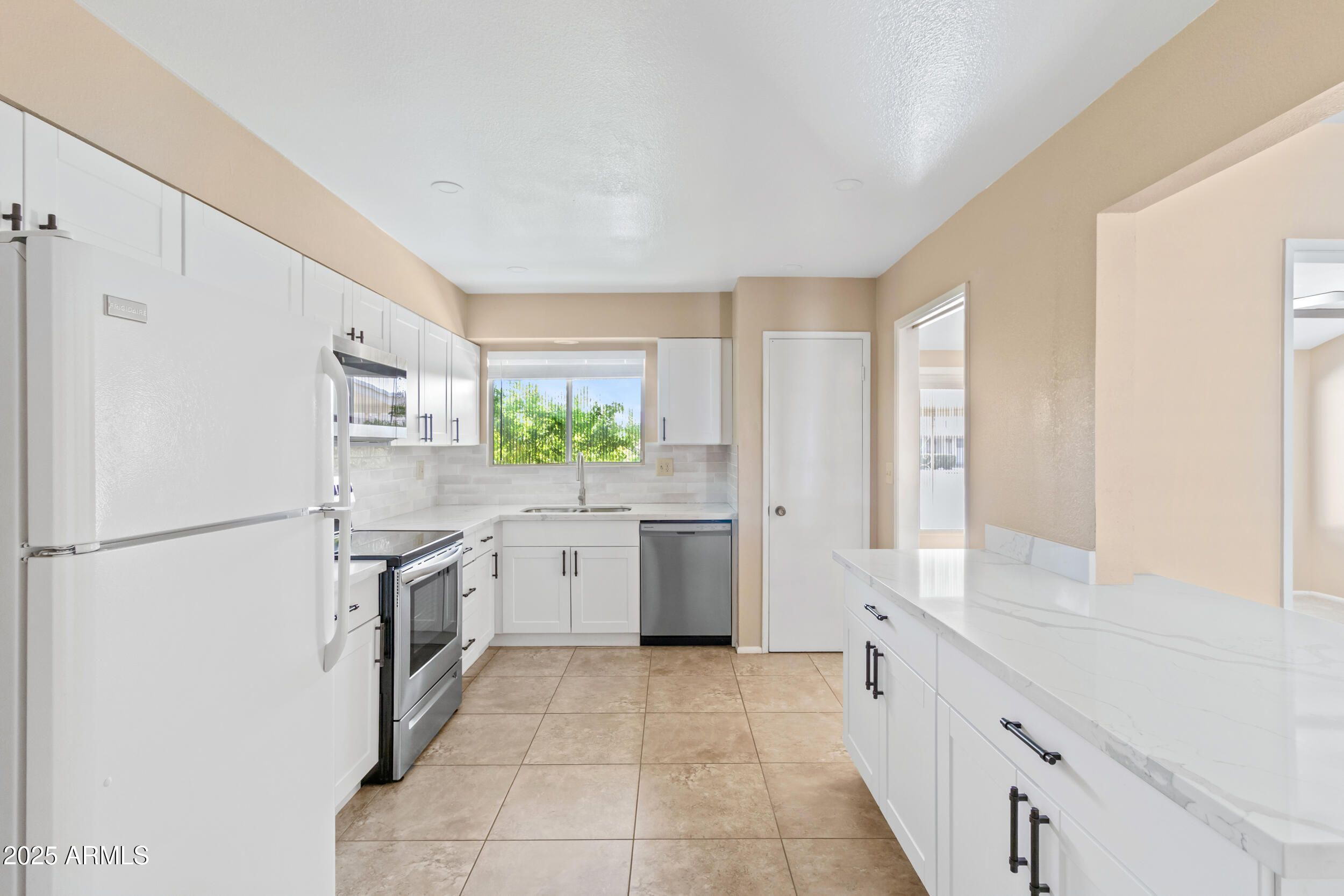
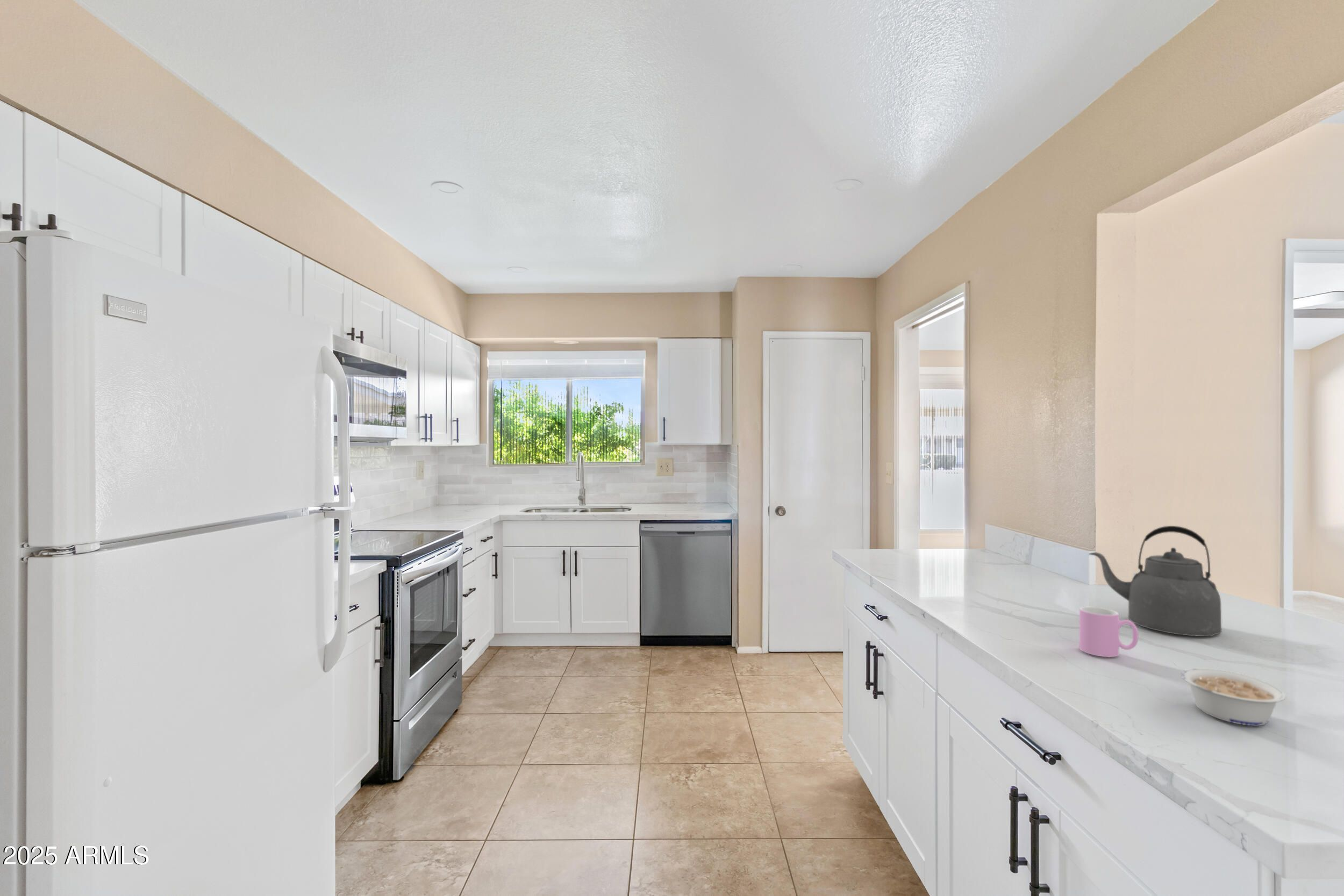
+ cup (1108, 633)
+ kettle (1151, 574)
+ legume (1232, 697)
